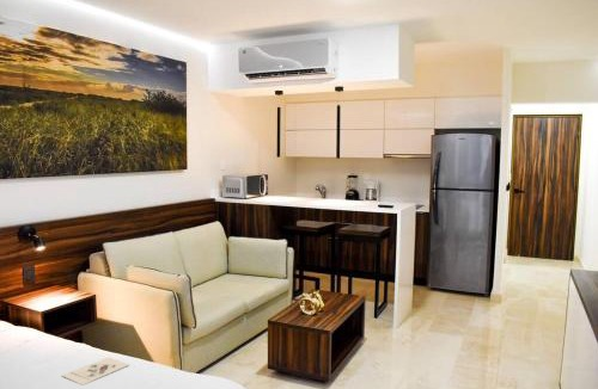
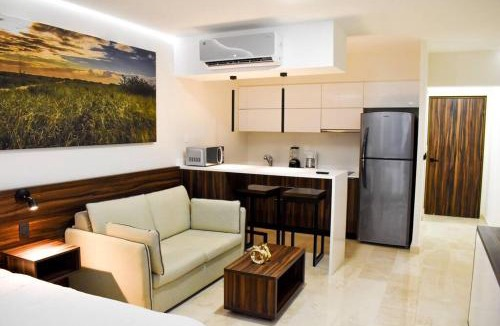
- architectural model (96, 368)
